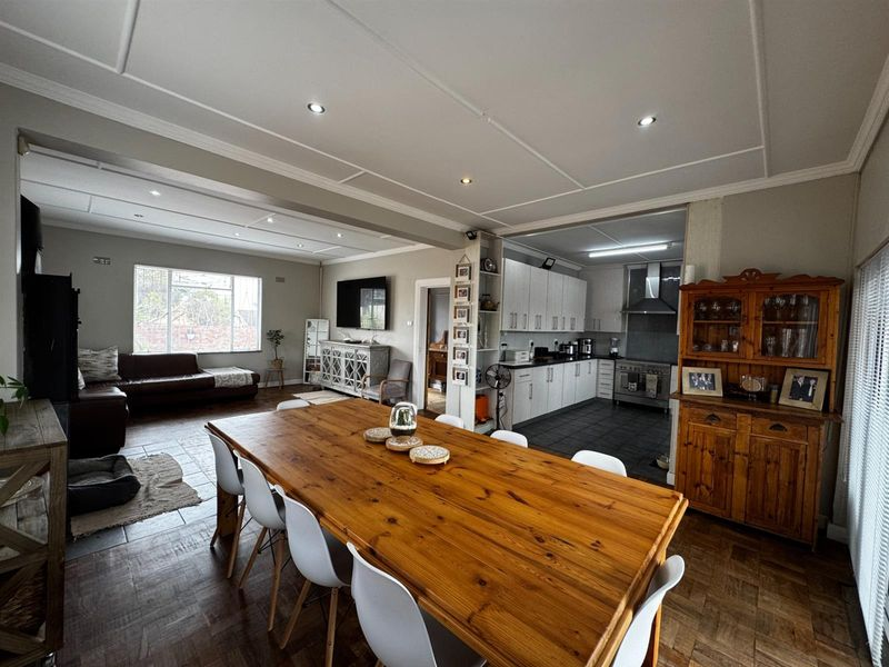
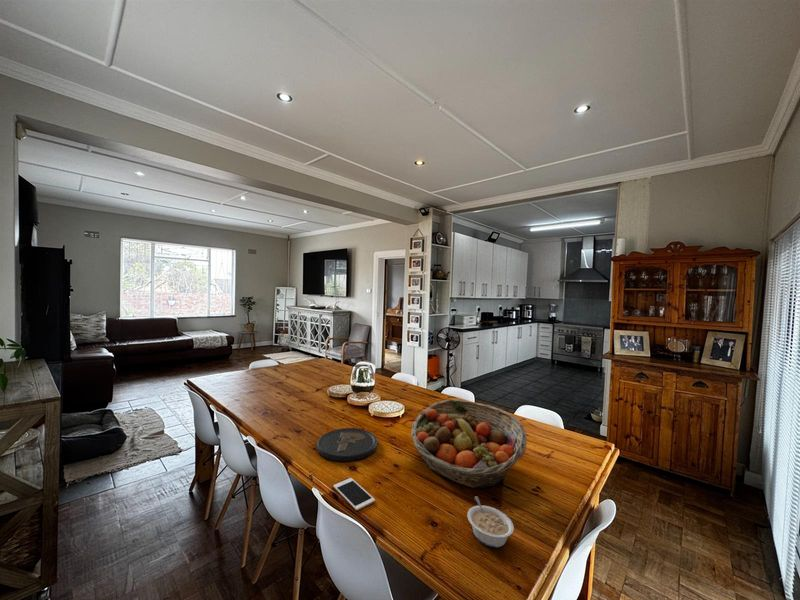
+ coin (347, 443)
+ fruit basket (465, 439)
+ legume (487, 525)
+ cell phone (353, 493)
